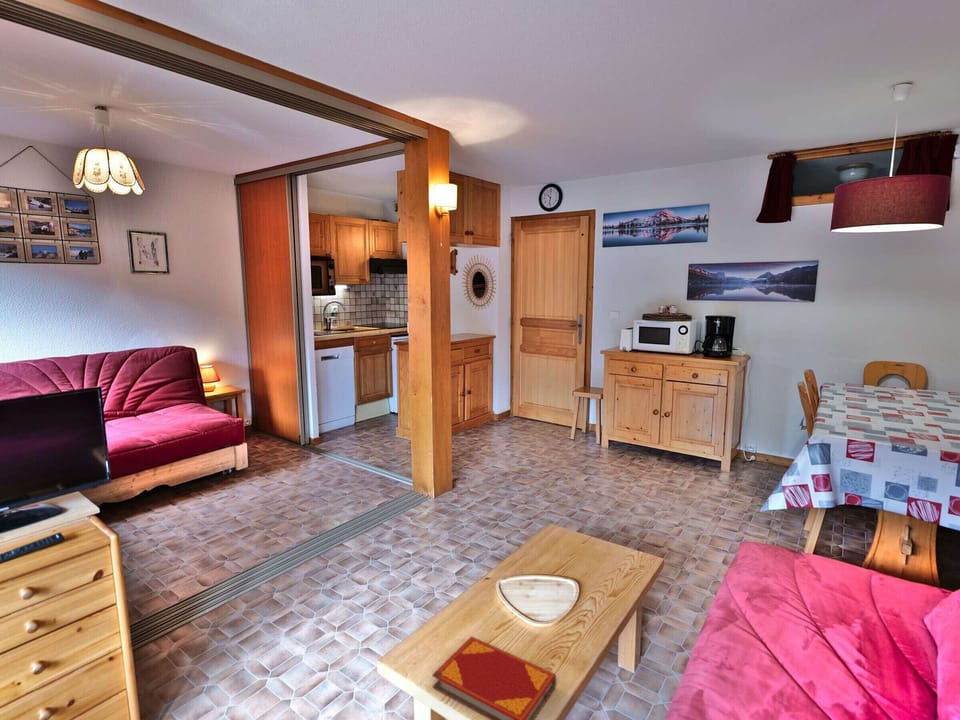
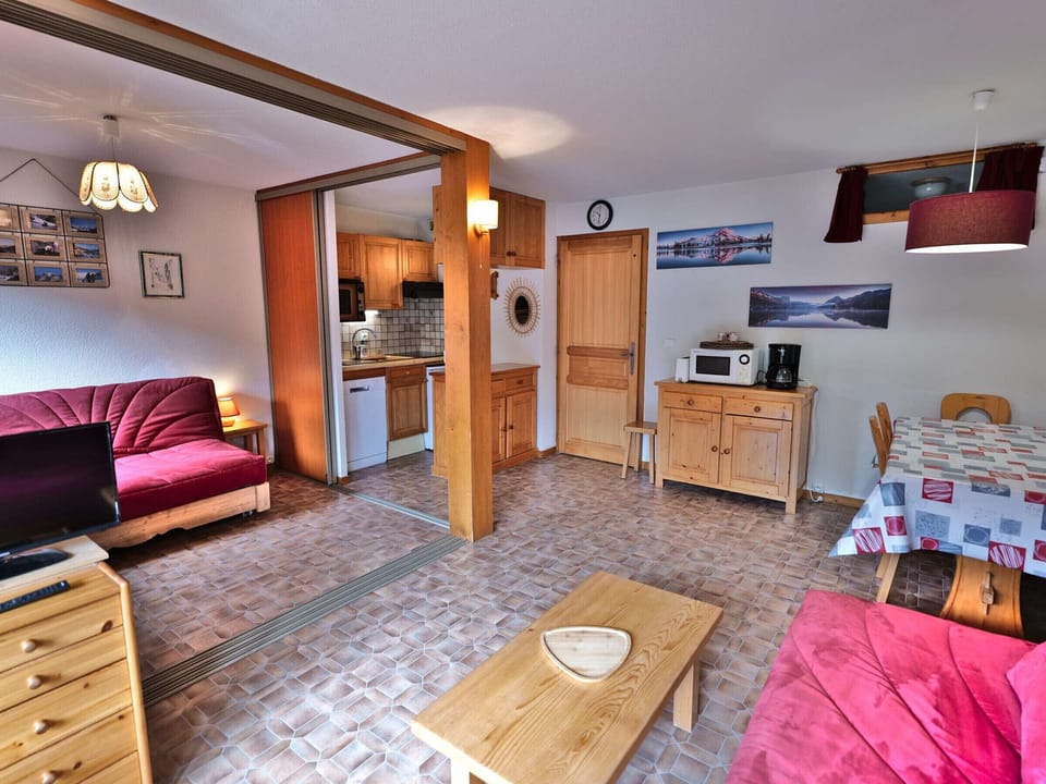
- hardback book (494, 680)
